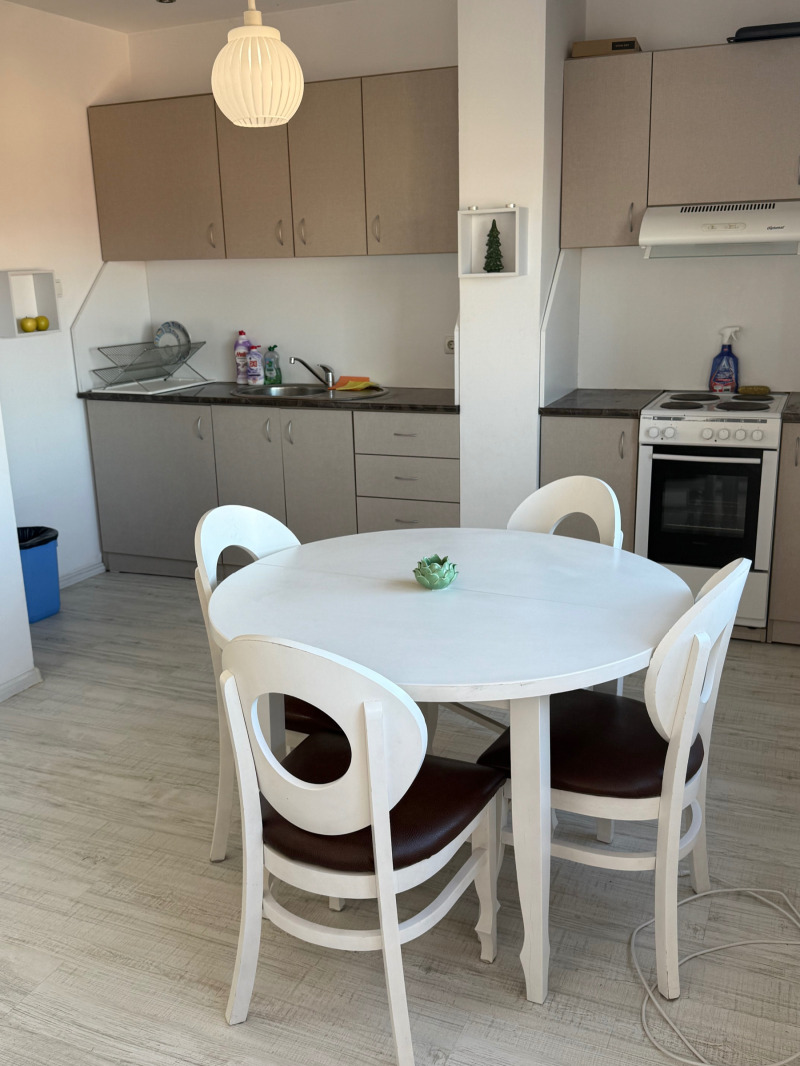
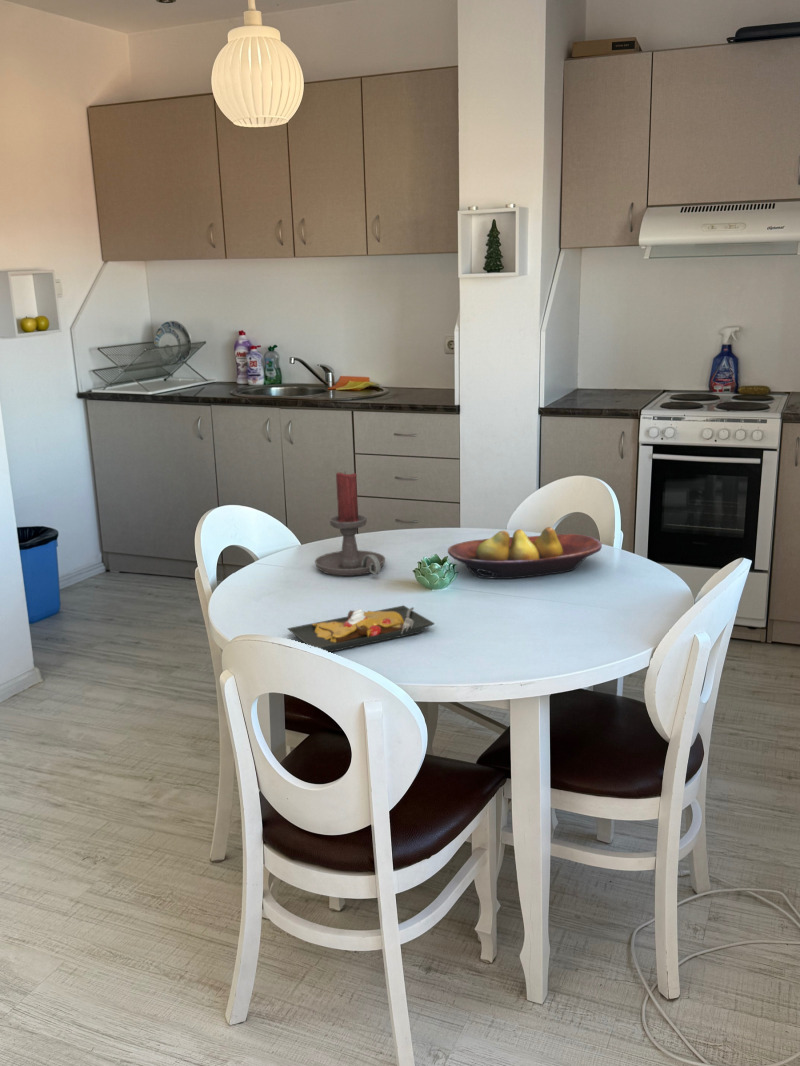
+ plate (365, 622)
+ candle holder (353, 521)
+ fruit bowl (525, 549)
